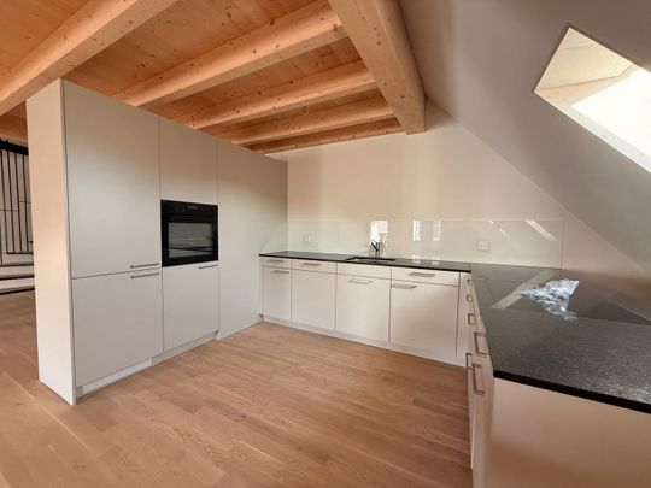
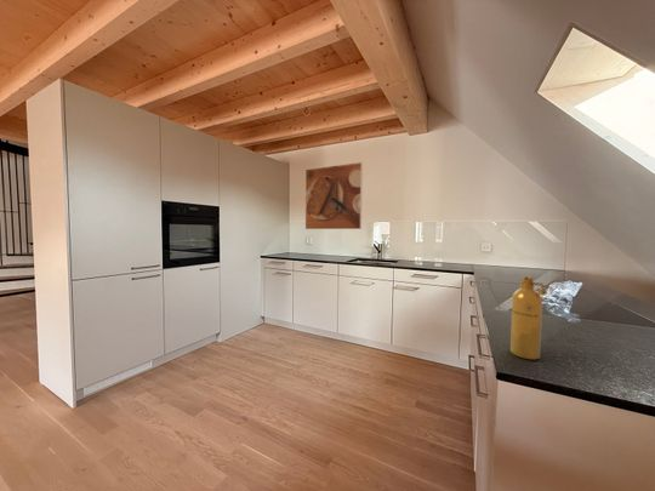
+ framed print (331, 198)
+ perfume bottle (525, 315)
